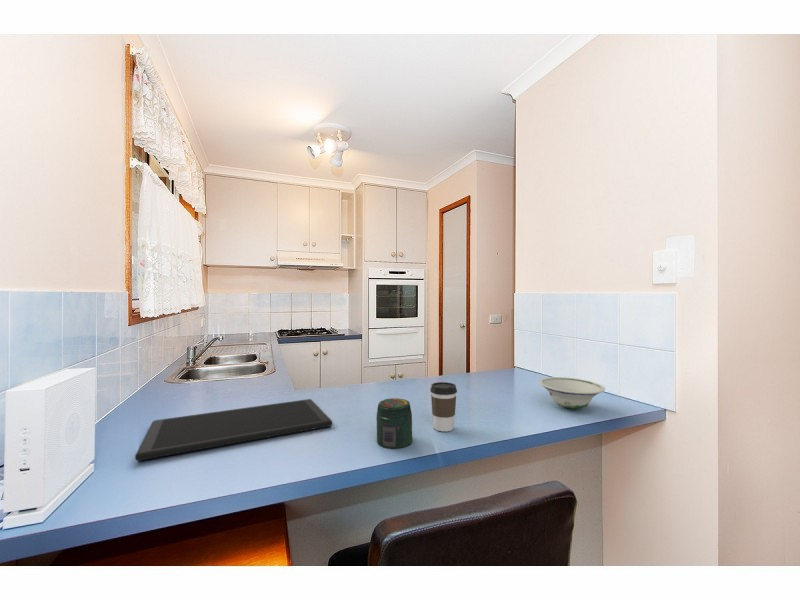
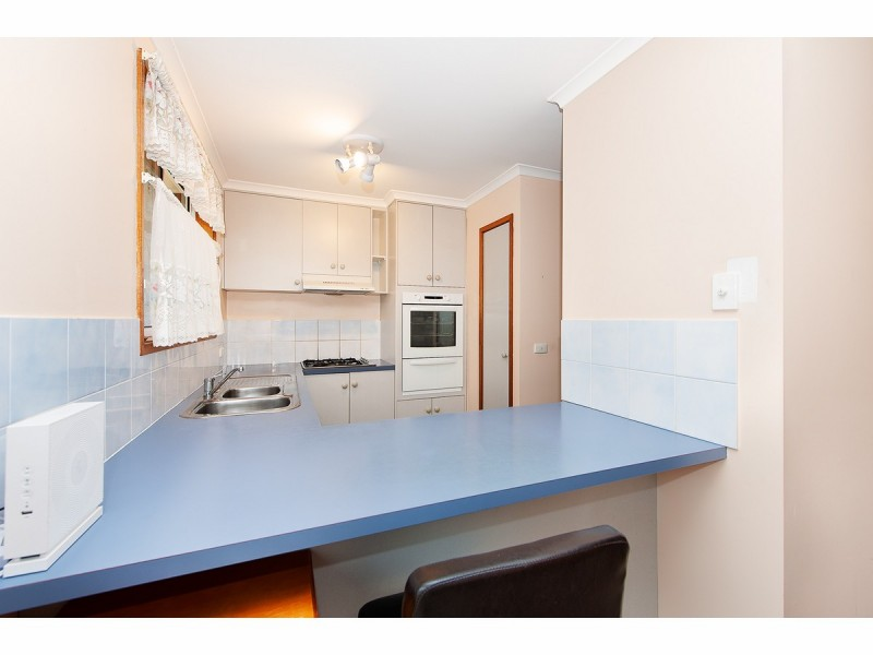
- coffee cup (443, 406)
- bowl (570, 395)
- cutting board (242, 423)
- jar (394, 422)
